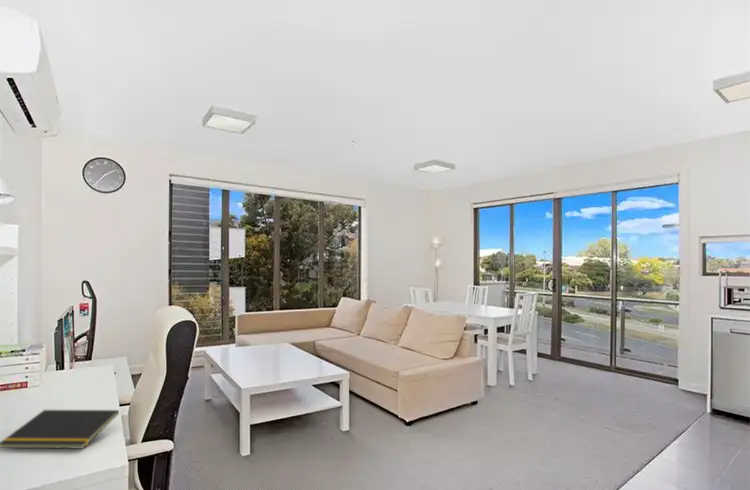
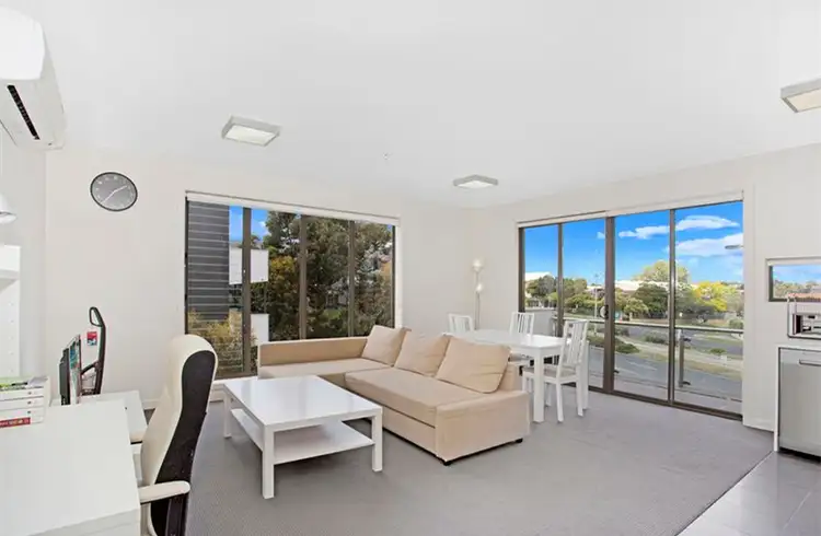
- notepad (62, 427)
